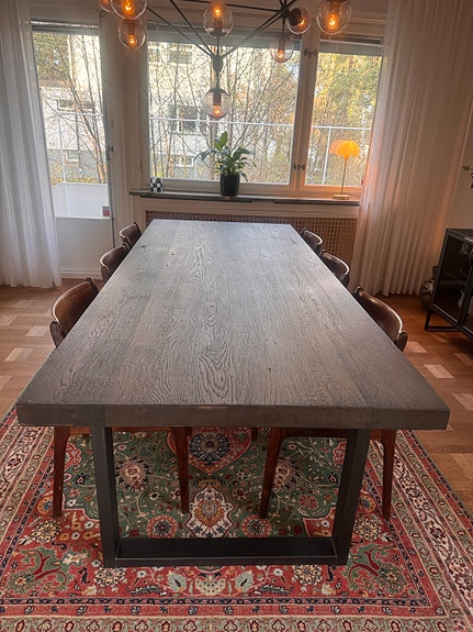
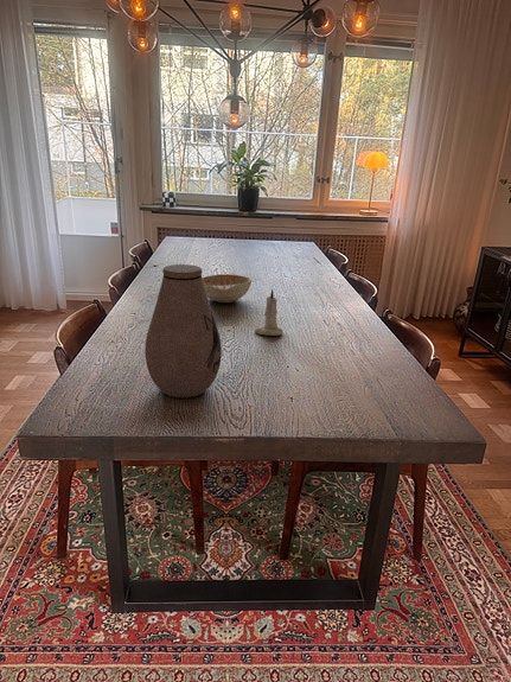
+ candle (269, 311)
+ decorative bowl (224, 288)
+ vase (183, 331)
